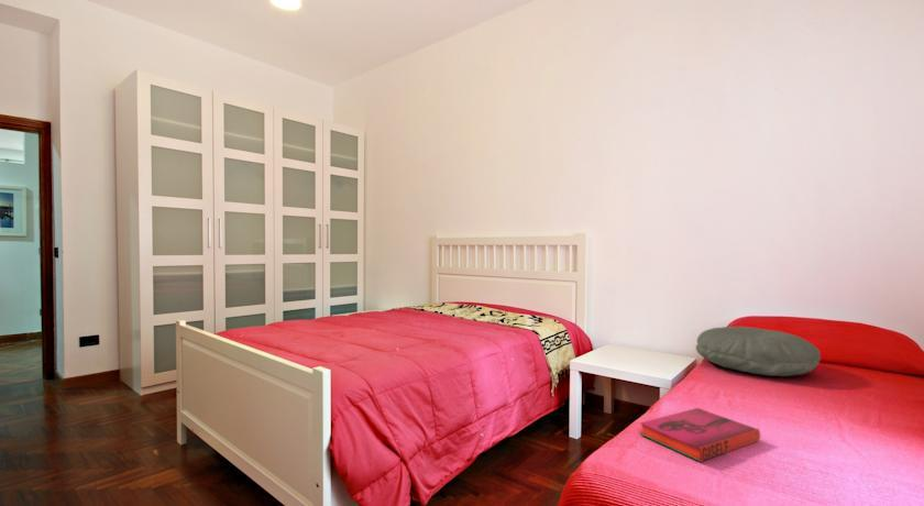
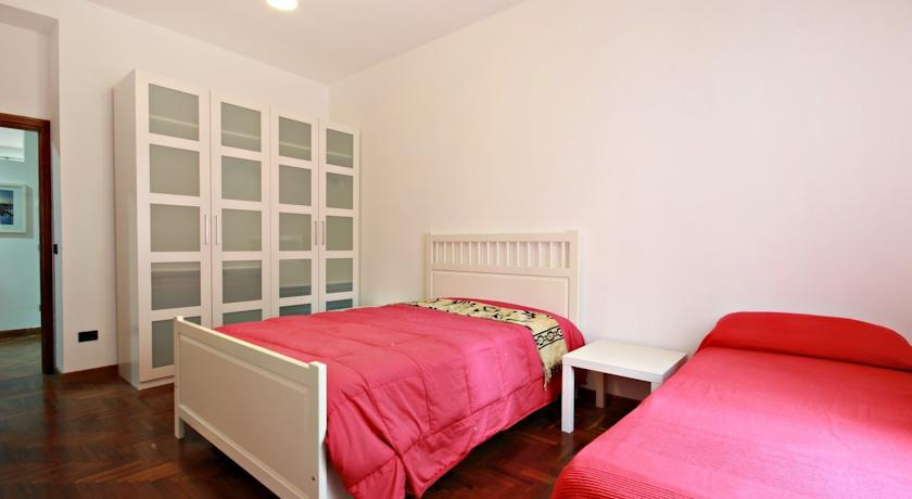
- pillow (754, 349)
- hardback book (698, 431)
